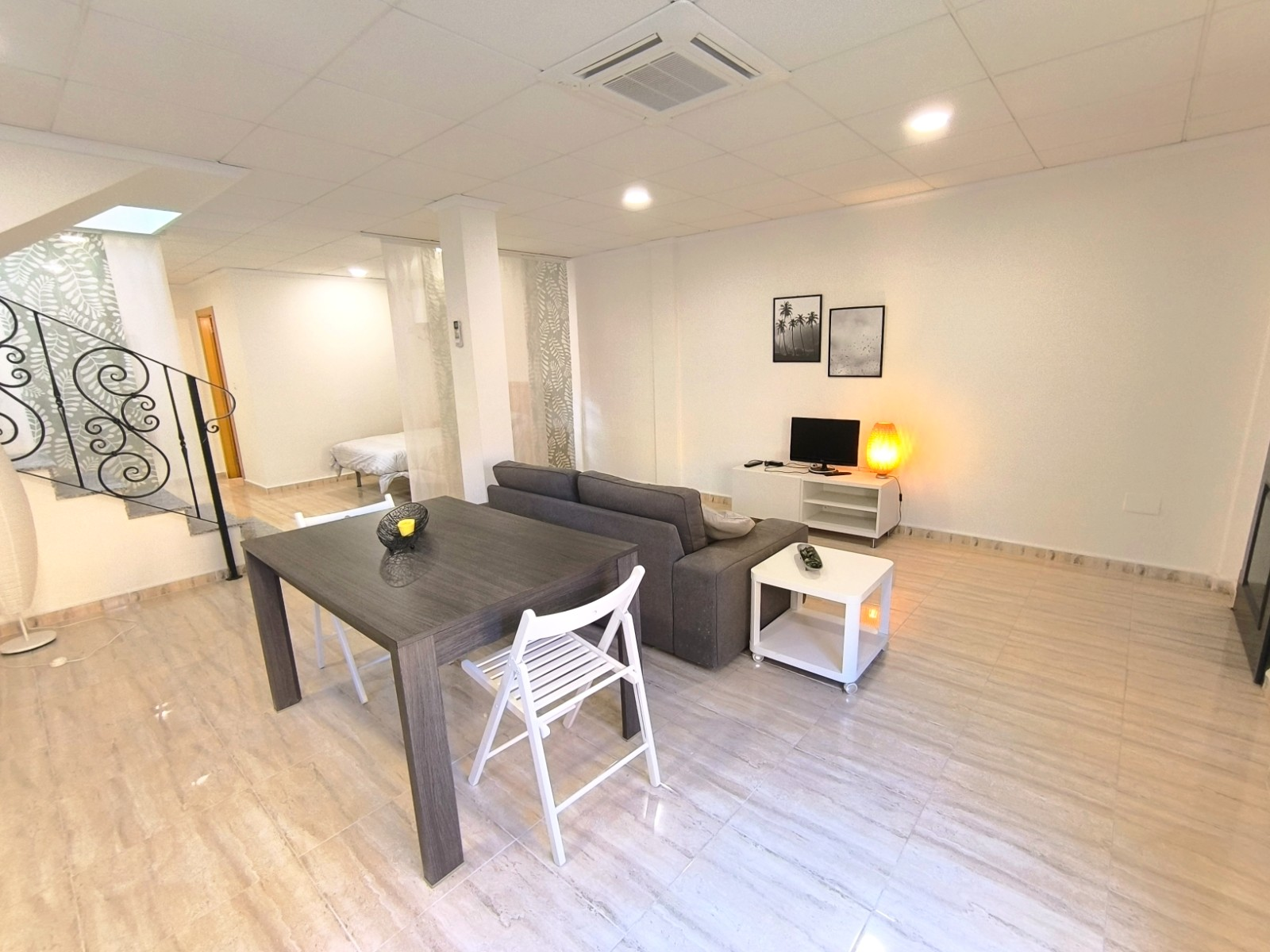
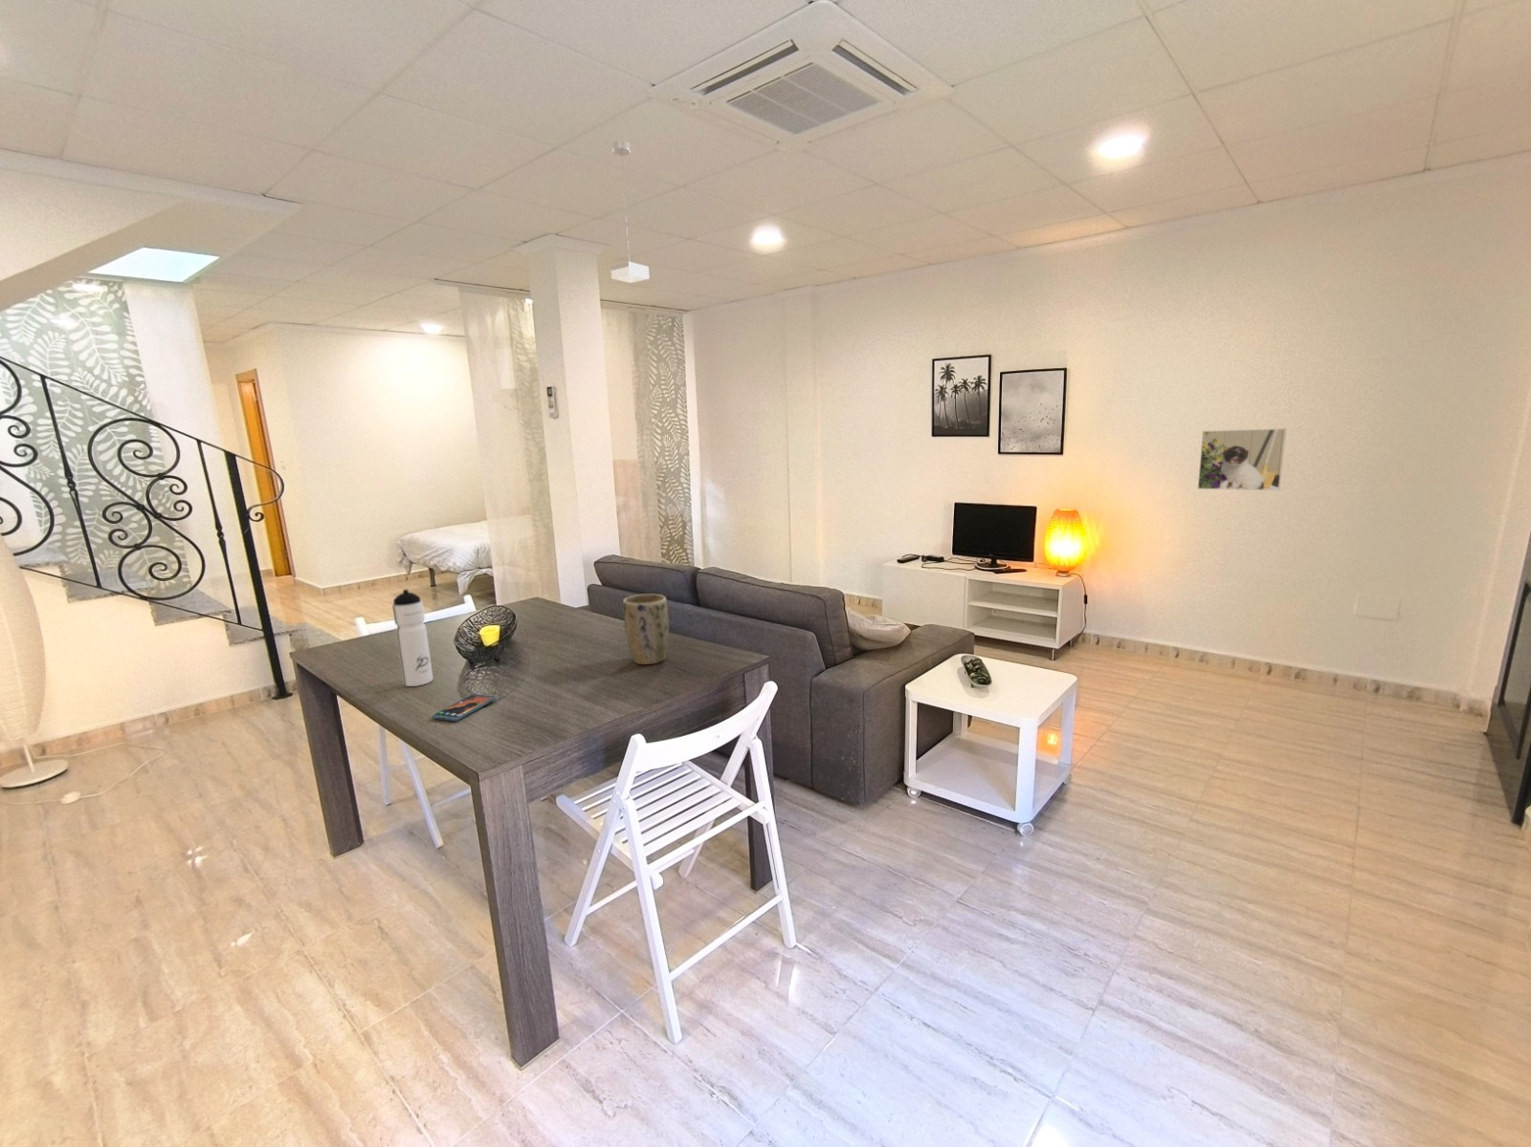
+ smartphone (465, 706)
+ water bottle (411, 636)
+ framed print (1240, 460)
+ pendant lamp (626, 214)
+ plant pot (647, 629)
